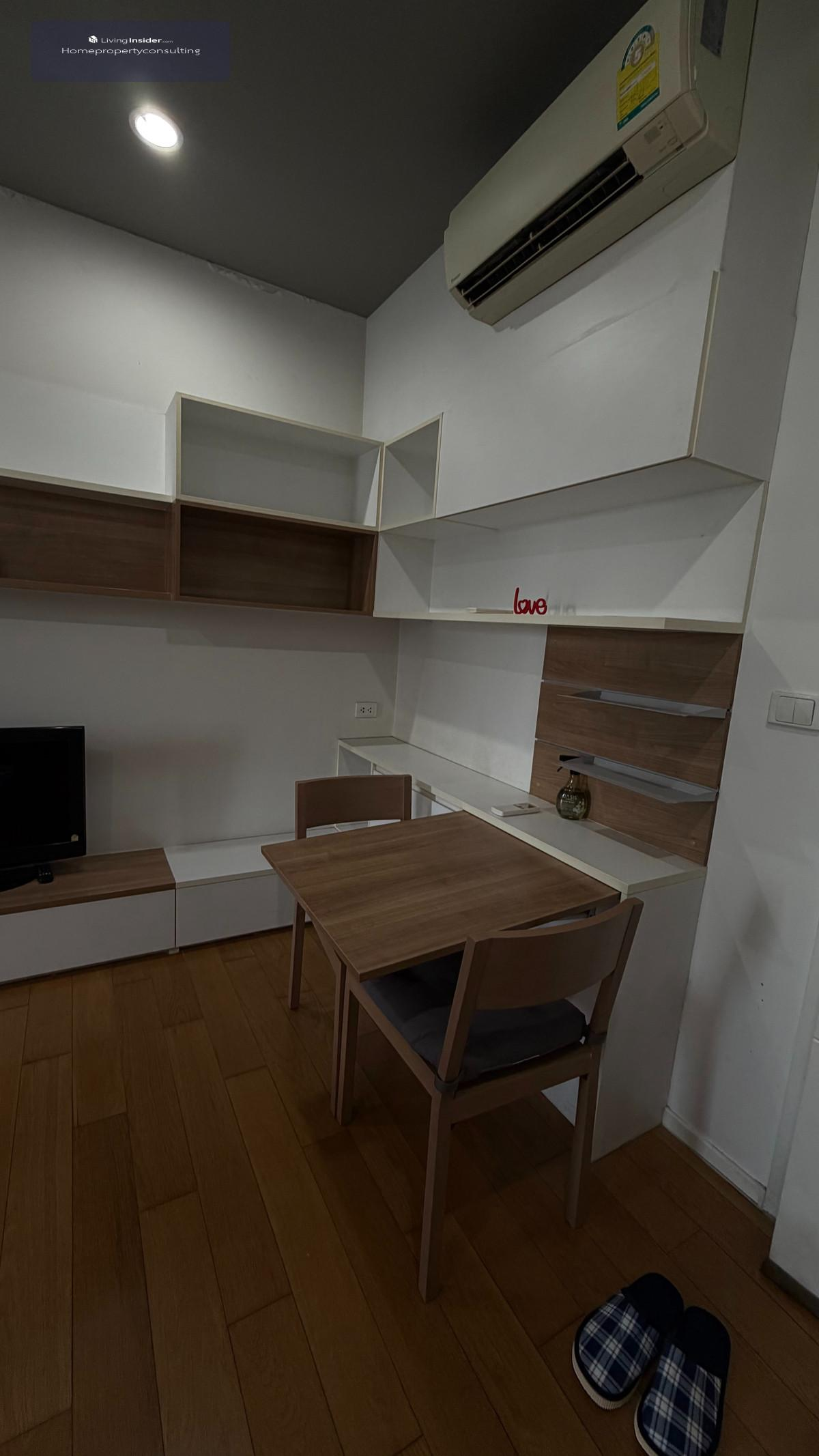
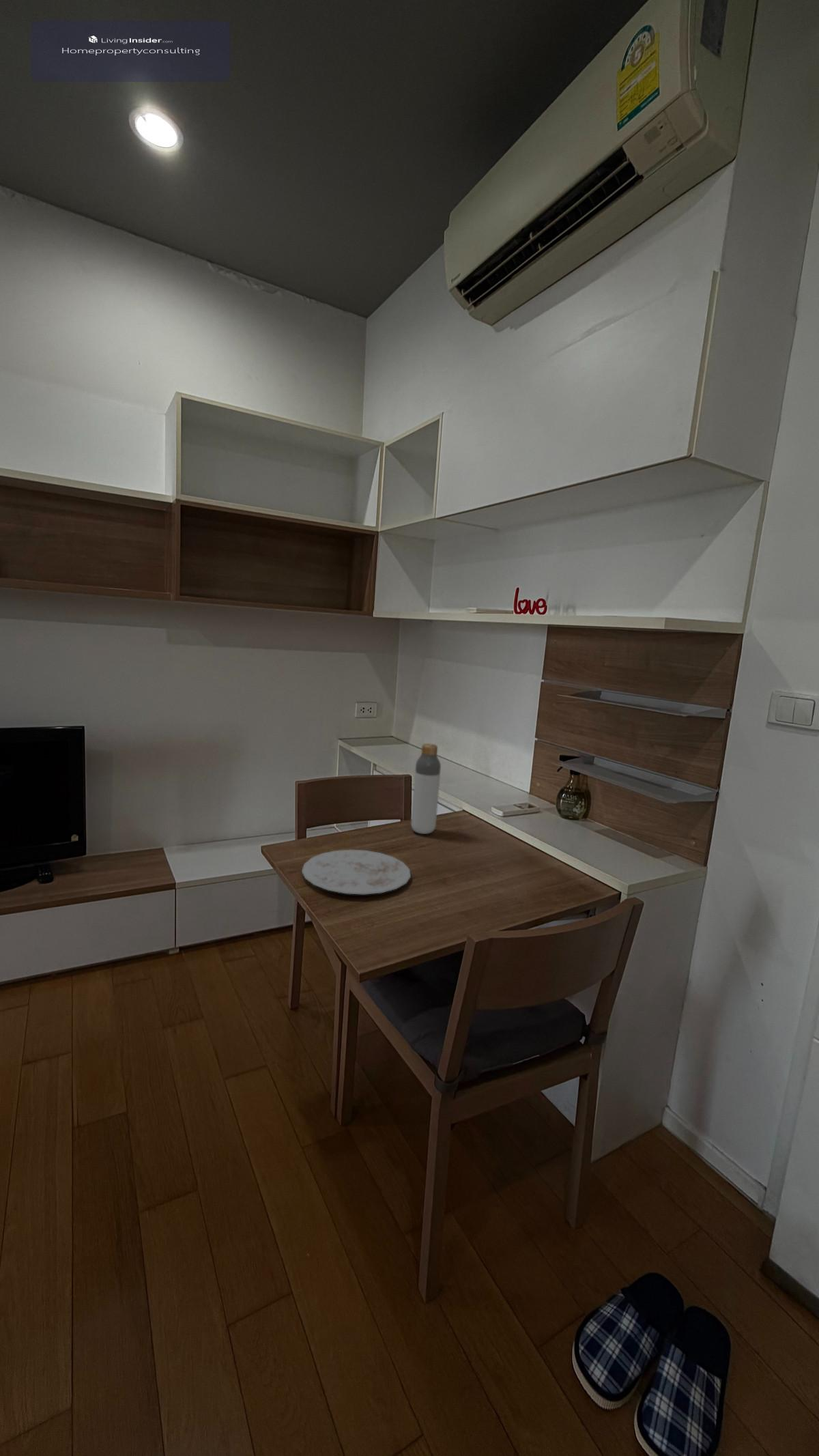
+ bottle (426, 788)
+ plate (356, 871)
